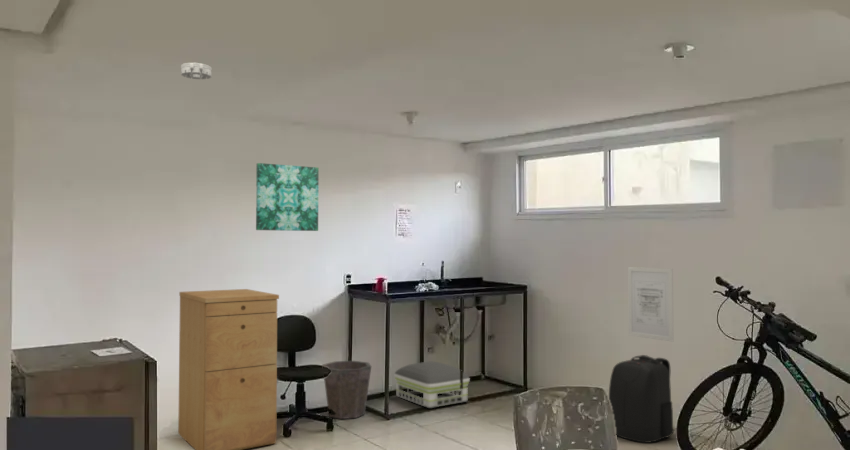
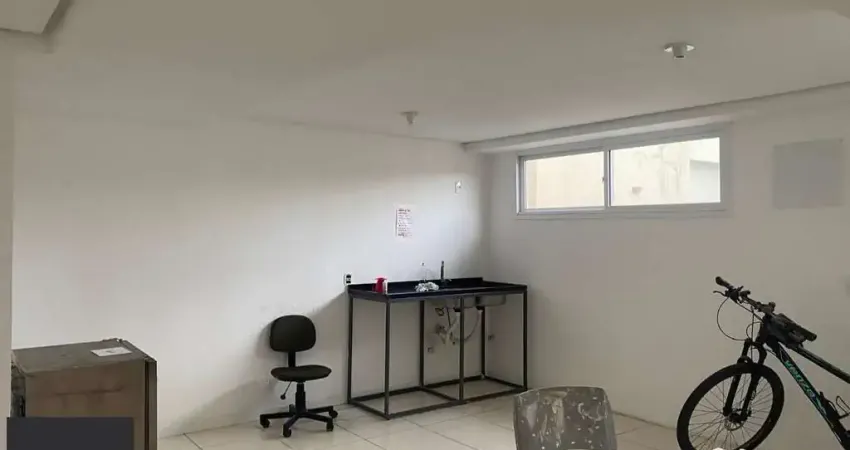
- wall art (650, 303)
- filing cabinet (227, 365)
- smoke detector (196, 70)
- air purifier (431, 381)
- wall art (288, 198)
- waste bin (346, 389)
- backpack (644, 394)
